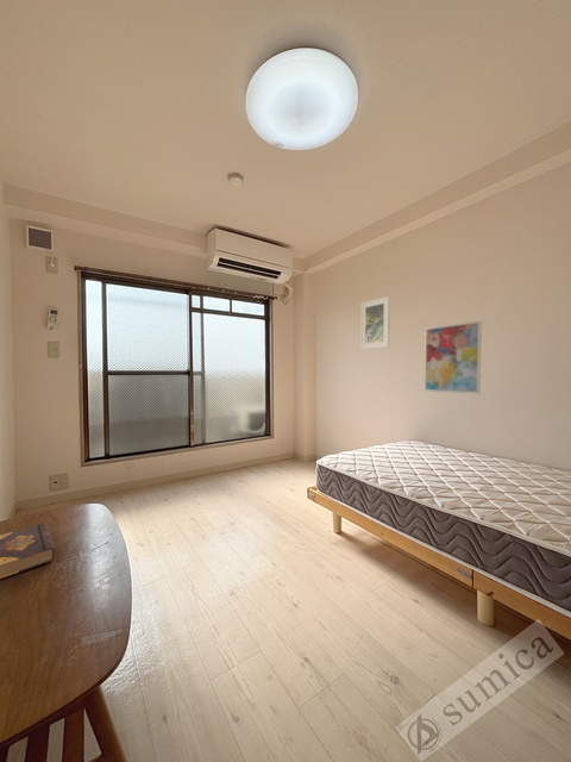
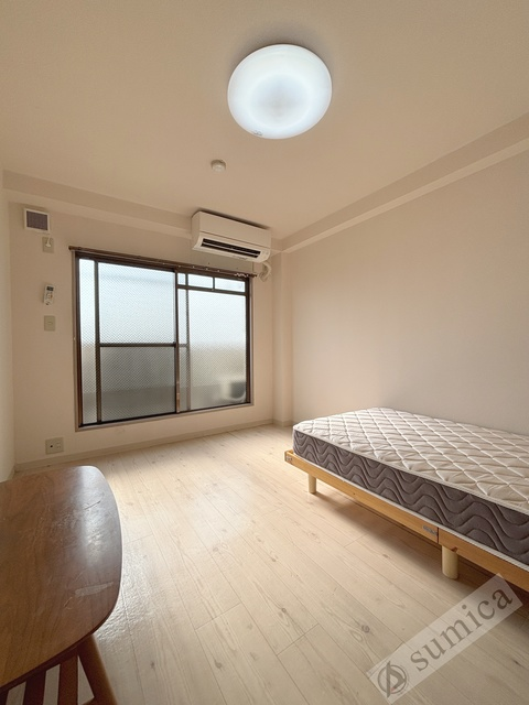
- book (25, 544)
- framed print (374, 324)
- wall art (451, 358)
